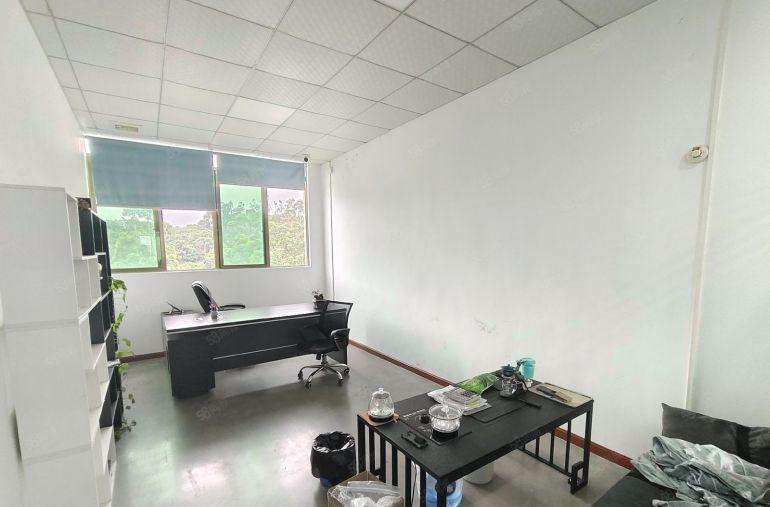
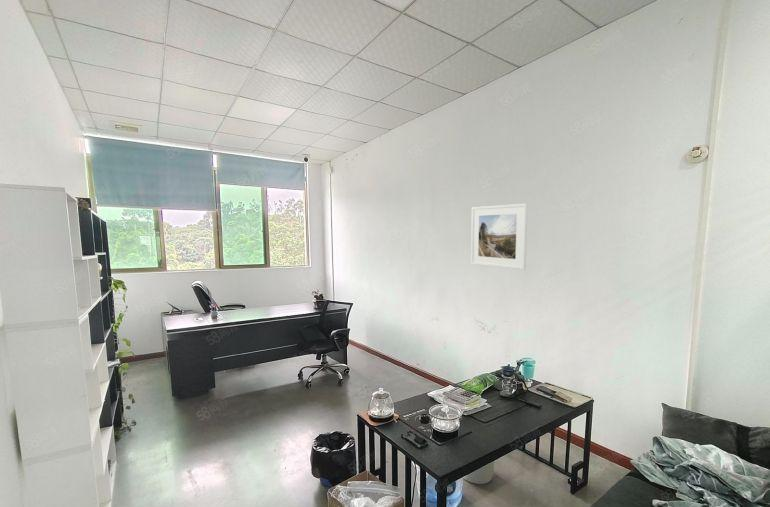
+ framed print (496, 236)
